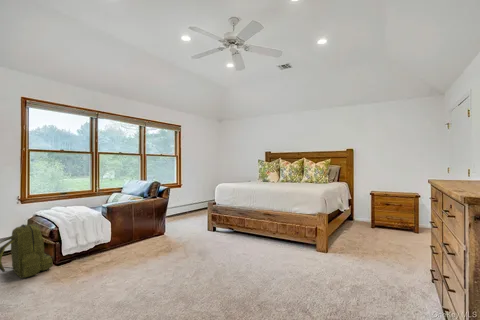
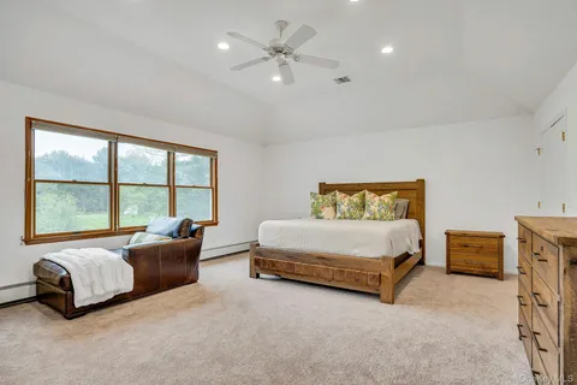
- backpack (23, 248)
